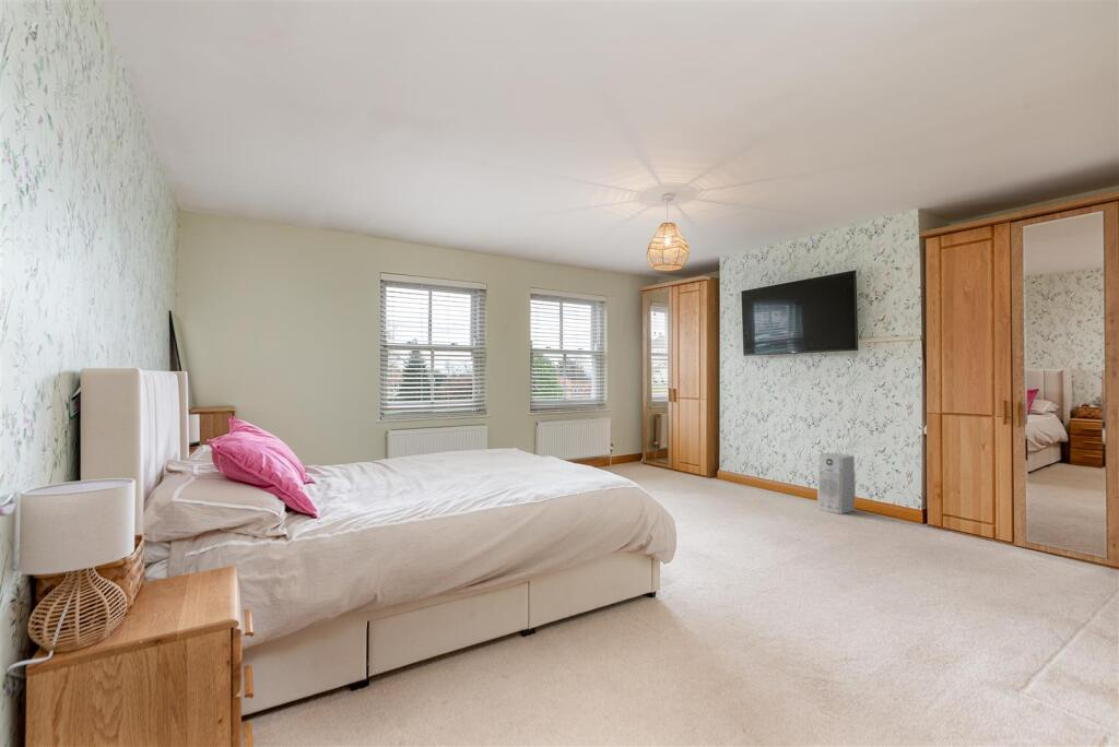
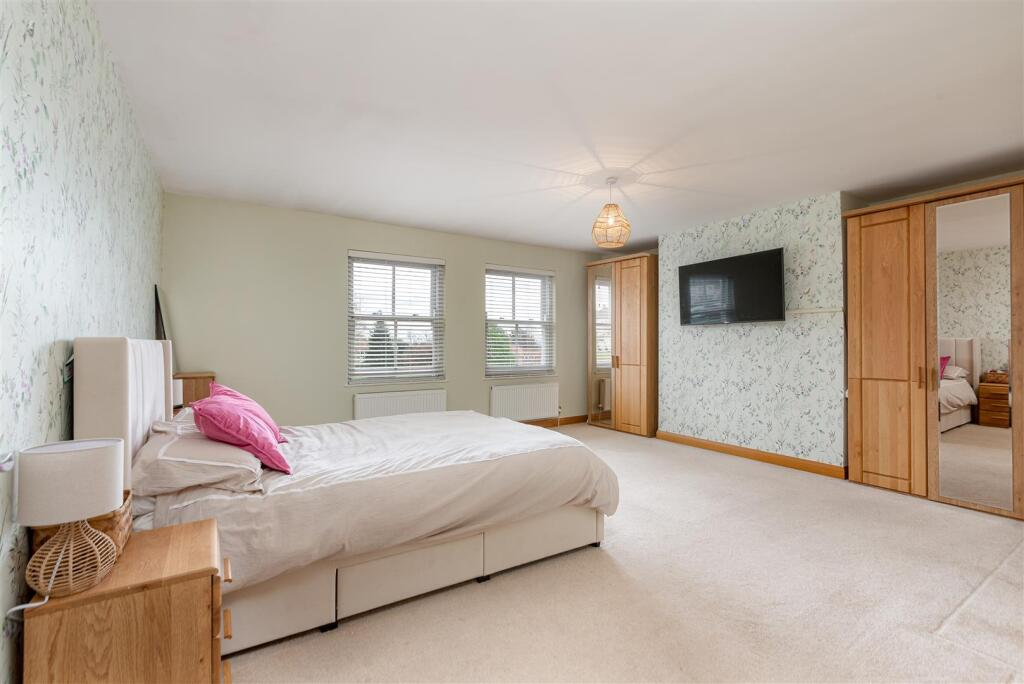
- air purifier (836, 482)
